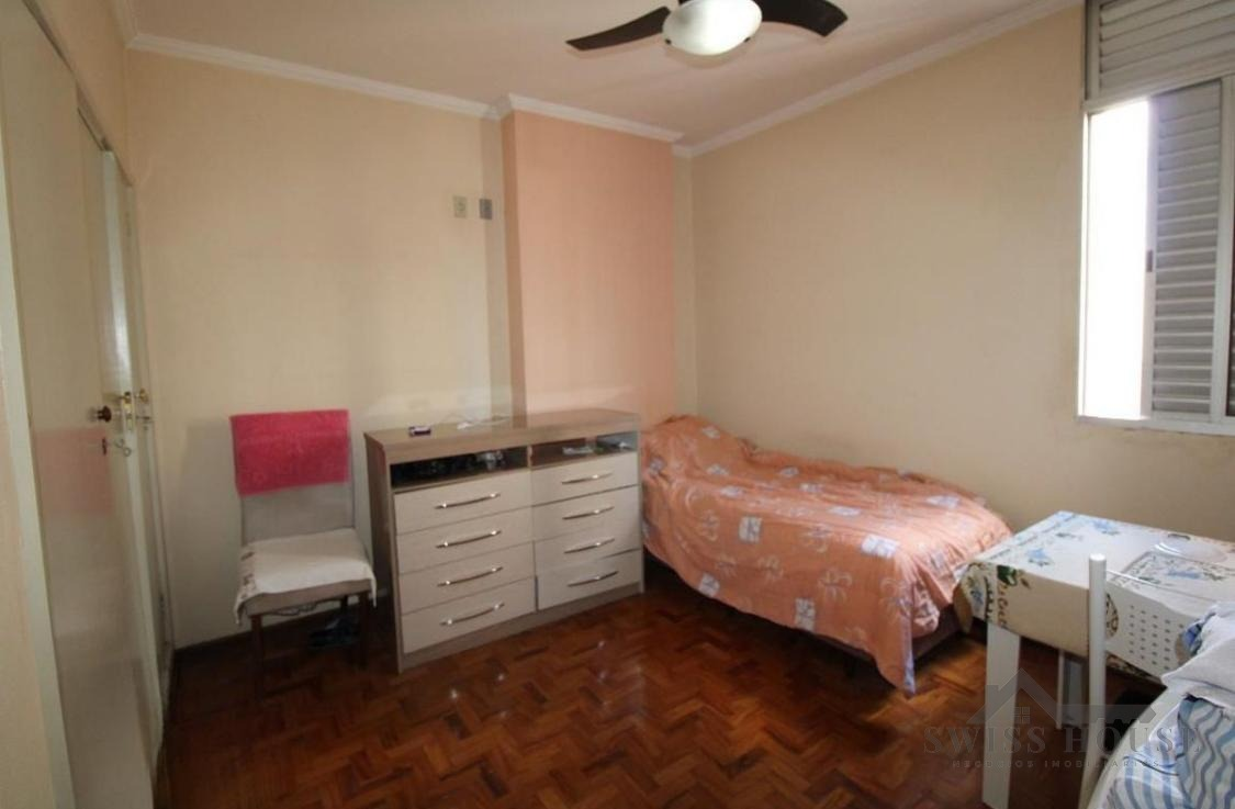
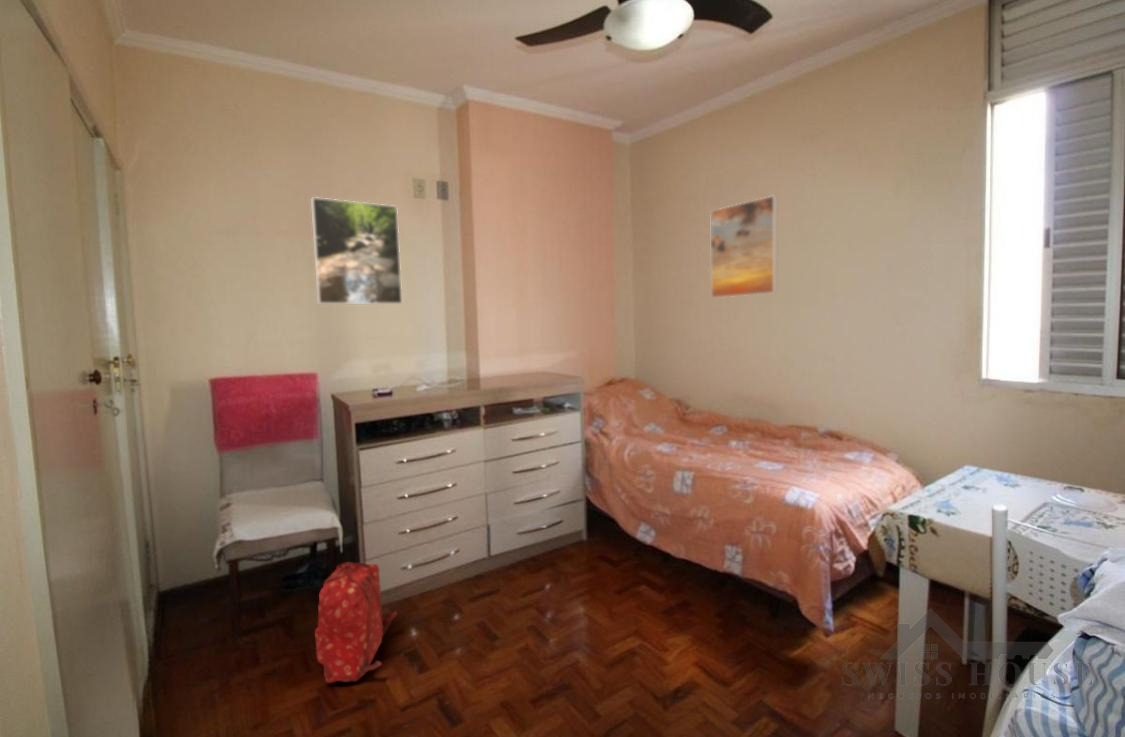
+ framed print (358, 253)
+ backpack (359, 611)
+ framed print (742, 250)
